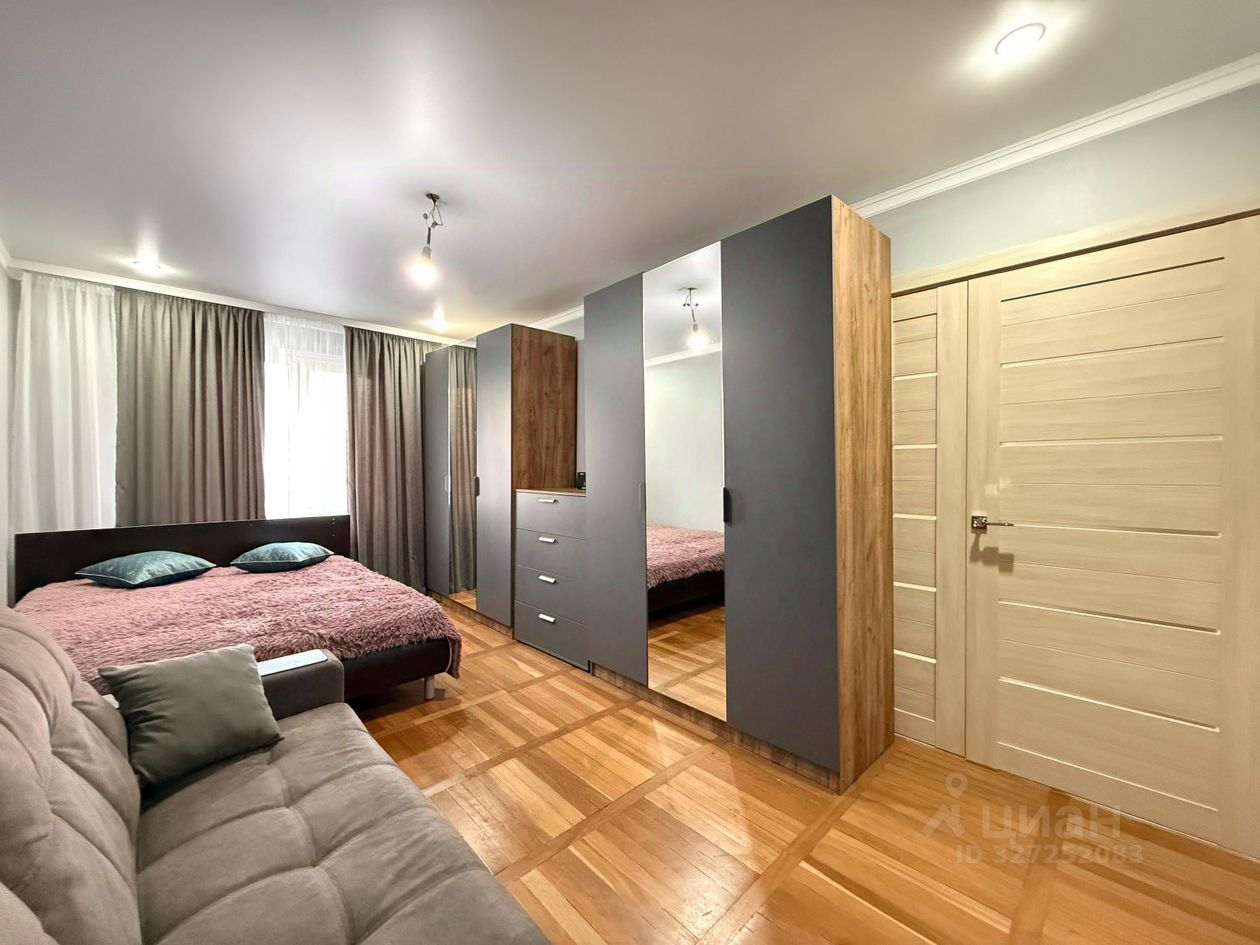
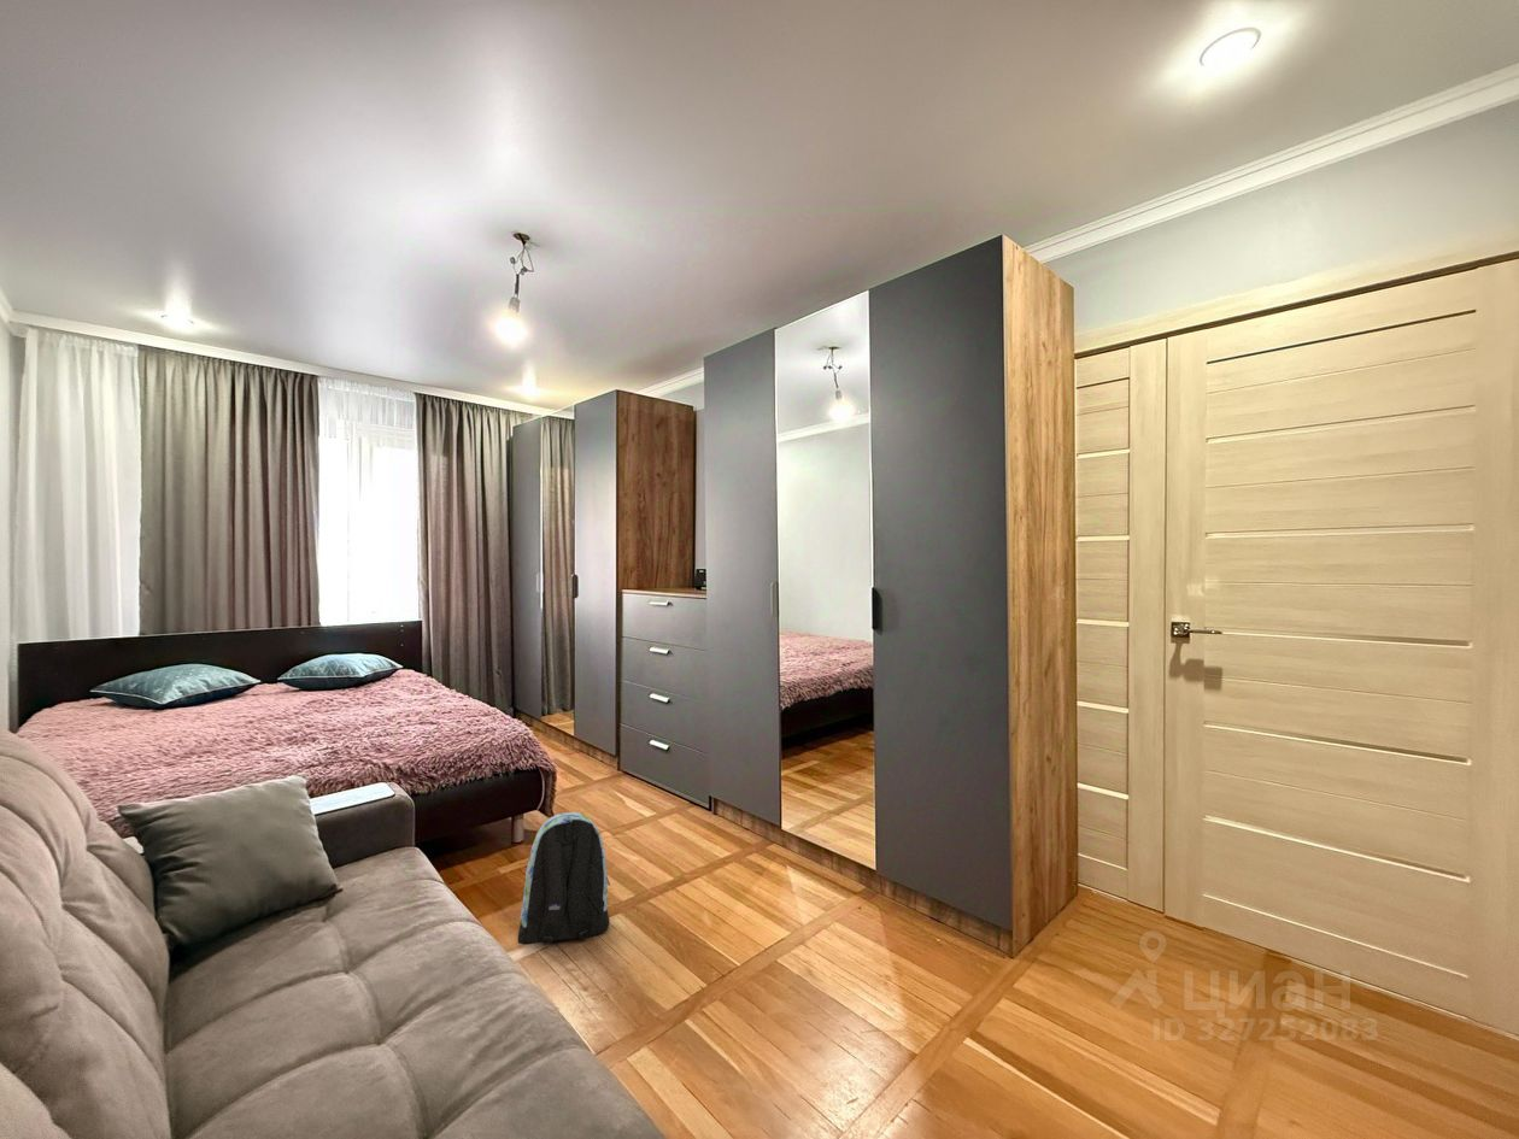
+ backpack (564, 869)
